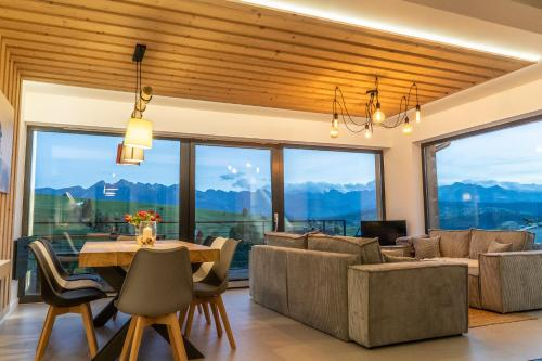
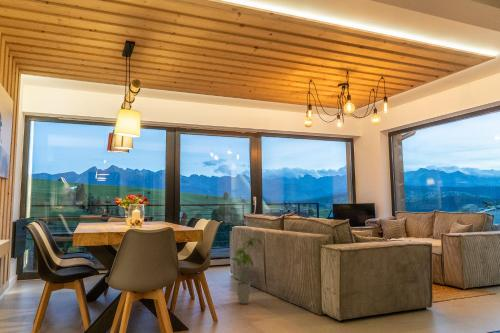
+ house plant (247, 268)
